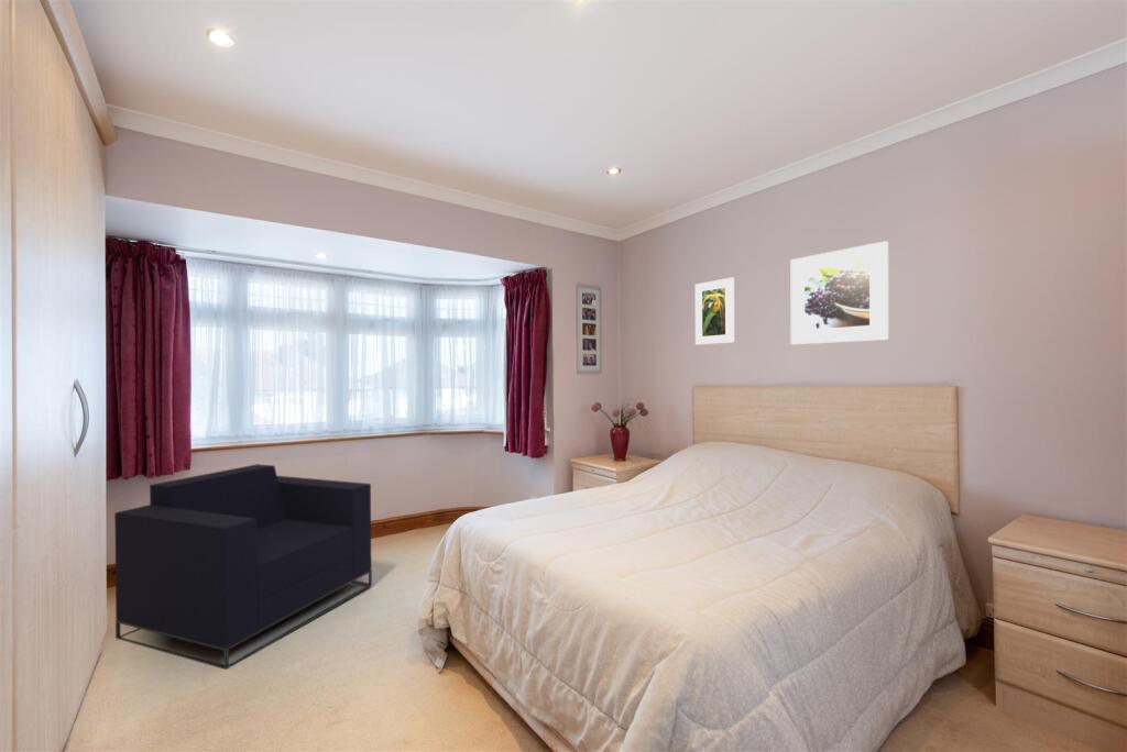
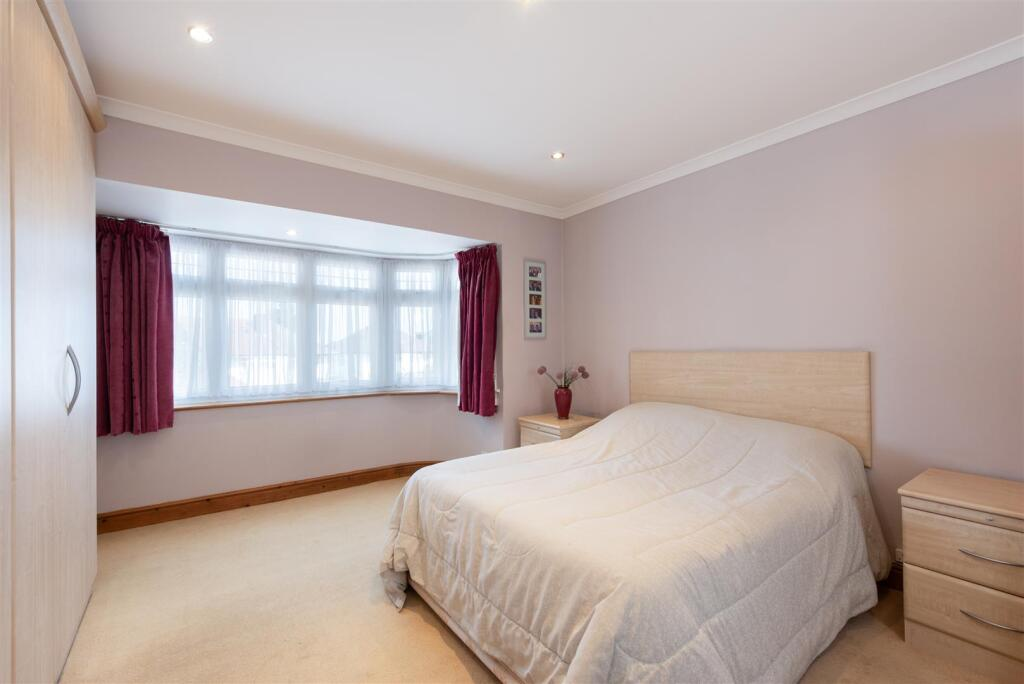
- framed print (835, 297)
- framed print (713, 312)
- armchair (256, 543)
